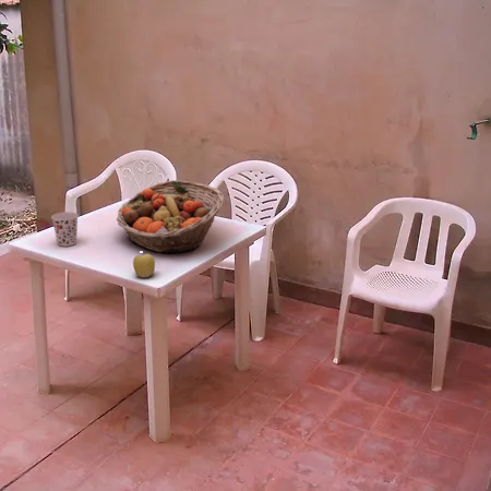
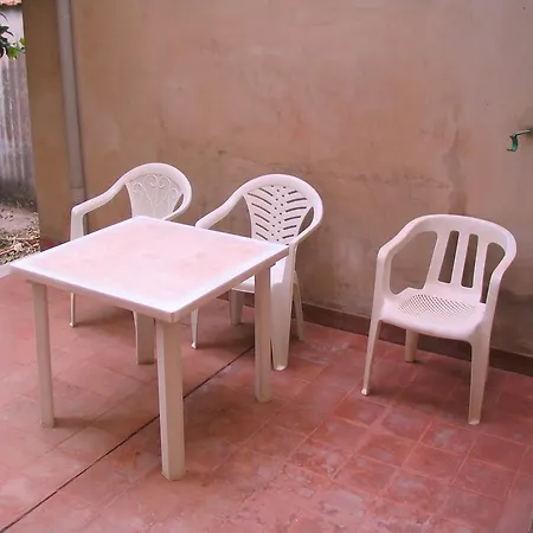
- apple (144, 263)
- fruit basket (169, 215)
- cup (65, 229)
